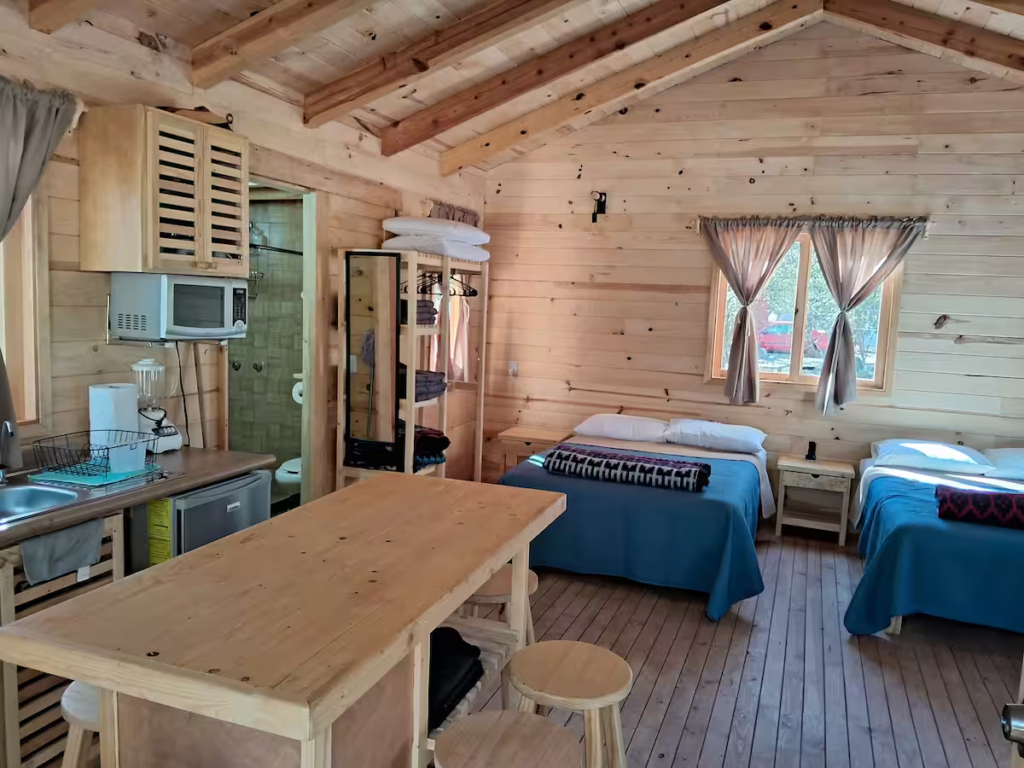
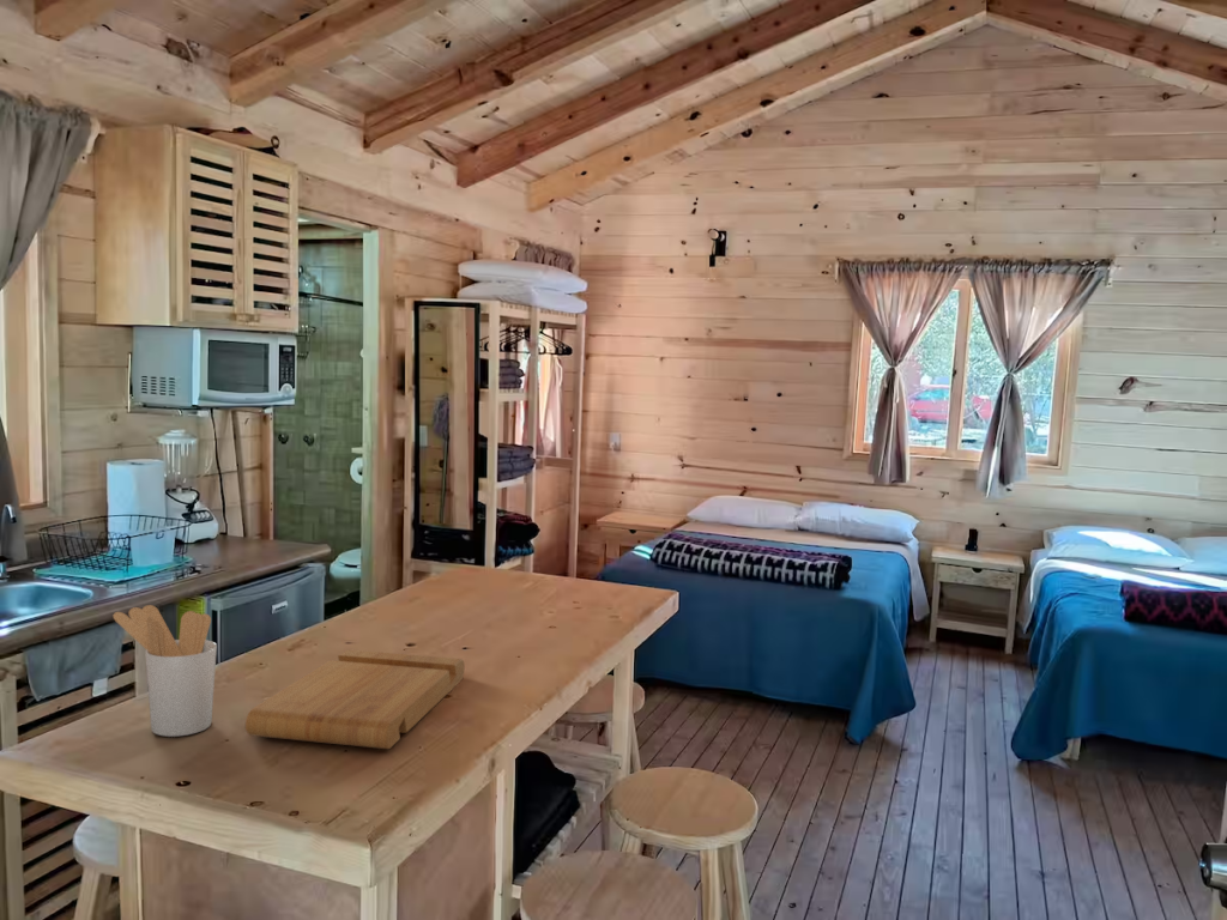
+ utensil holder (167, 666)
+ cutting board (365, 692)
